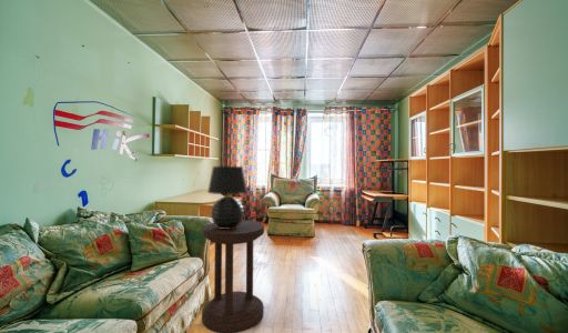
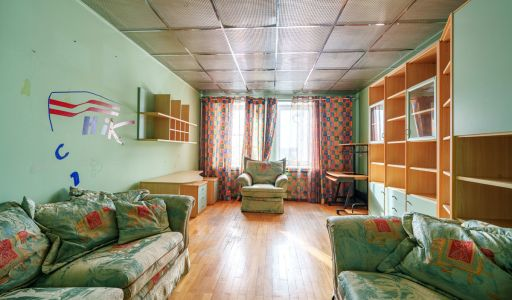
- side table (232, 270)
- table lamp (227, 196)
